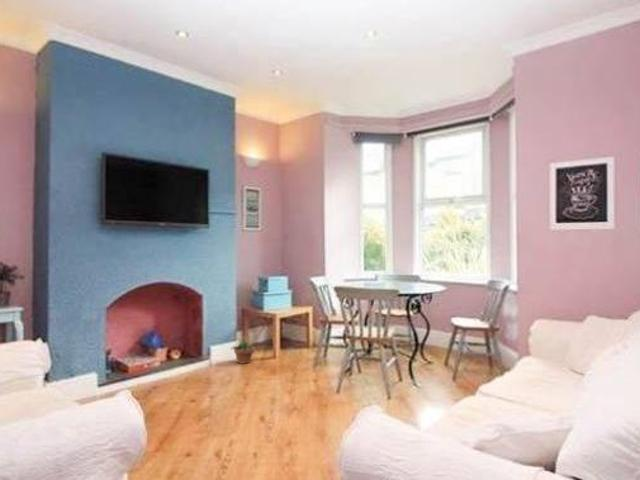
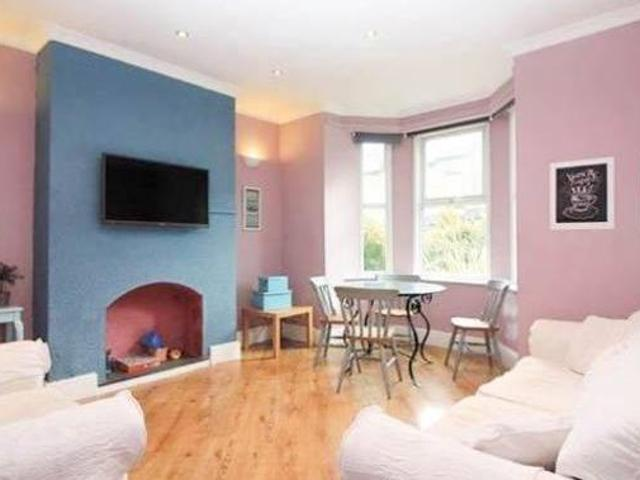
- potted plant (244, 349)
